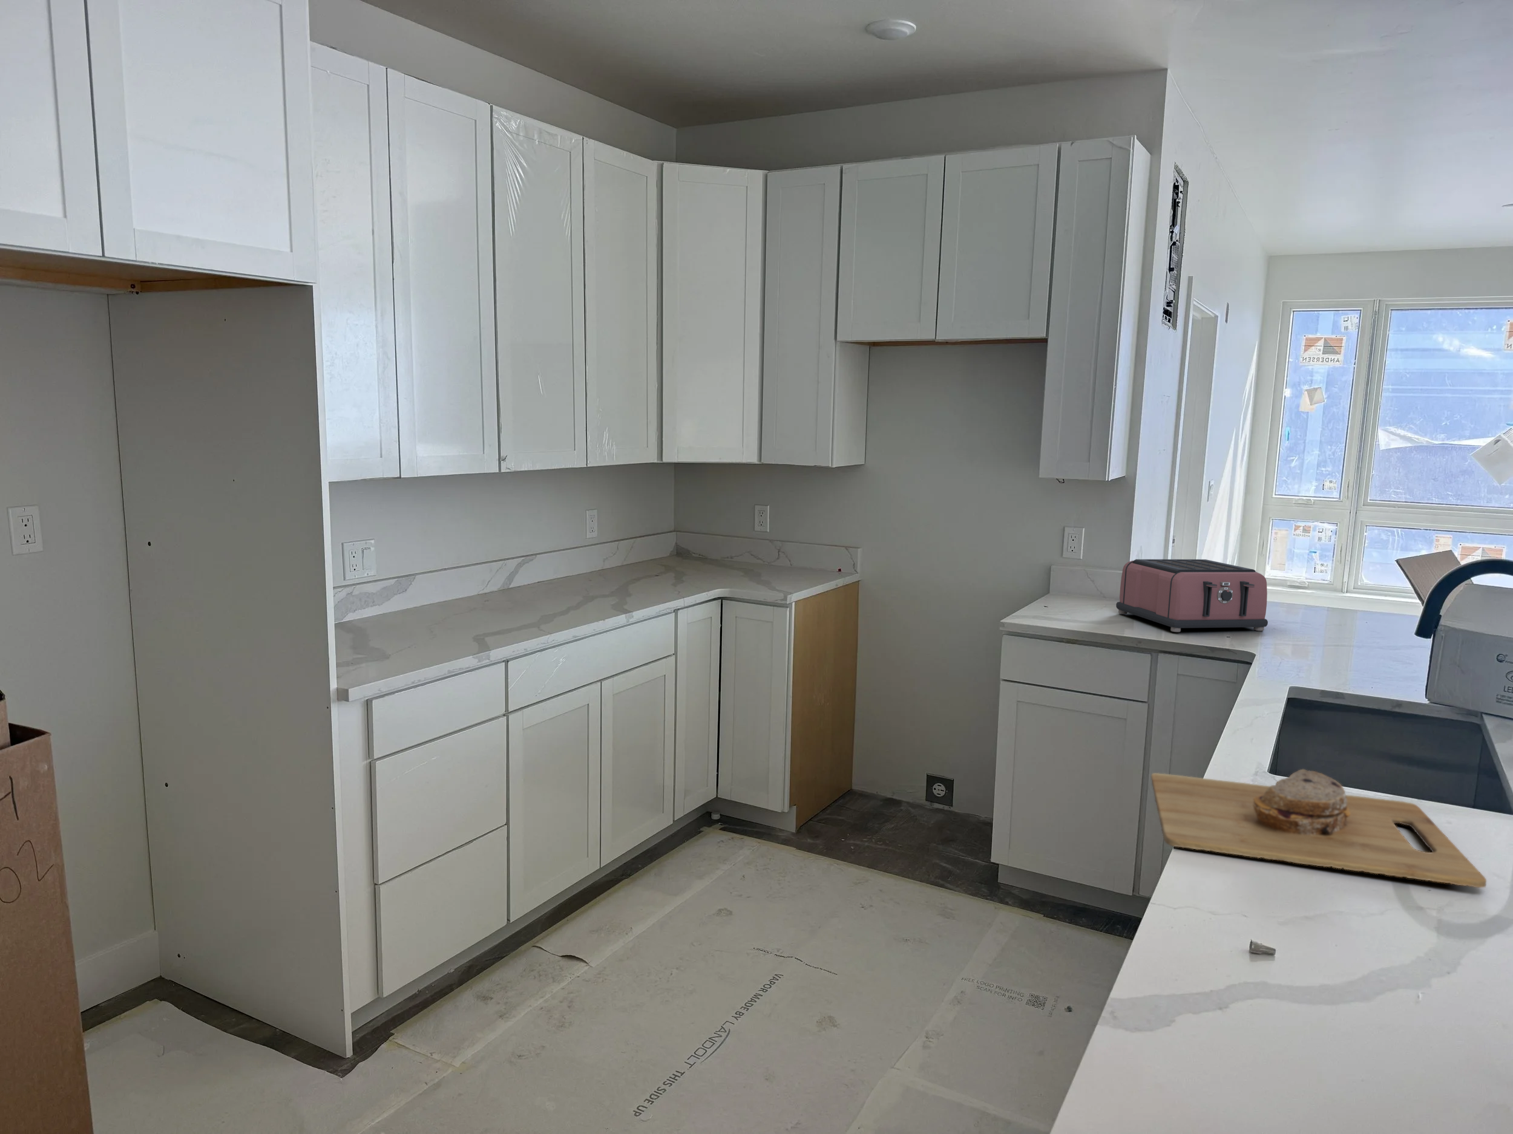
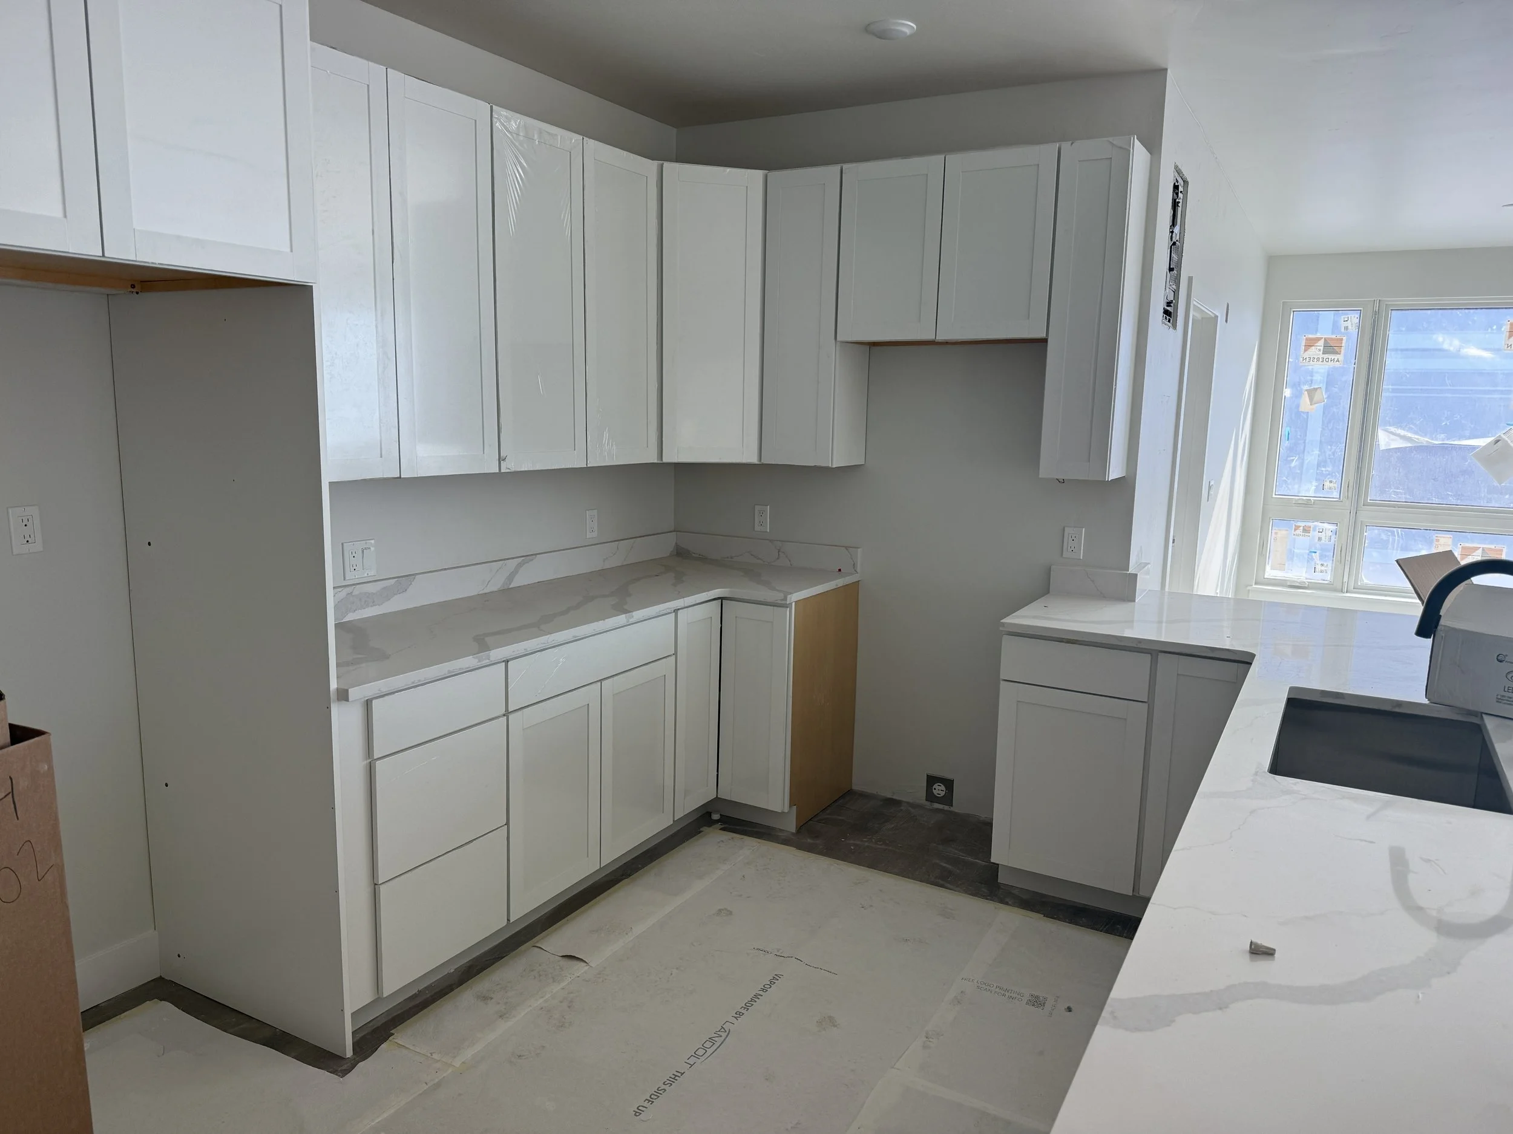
- toaster (1194, 593)
- cutting board (1300, 802)
